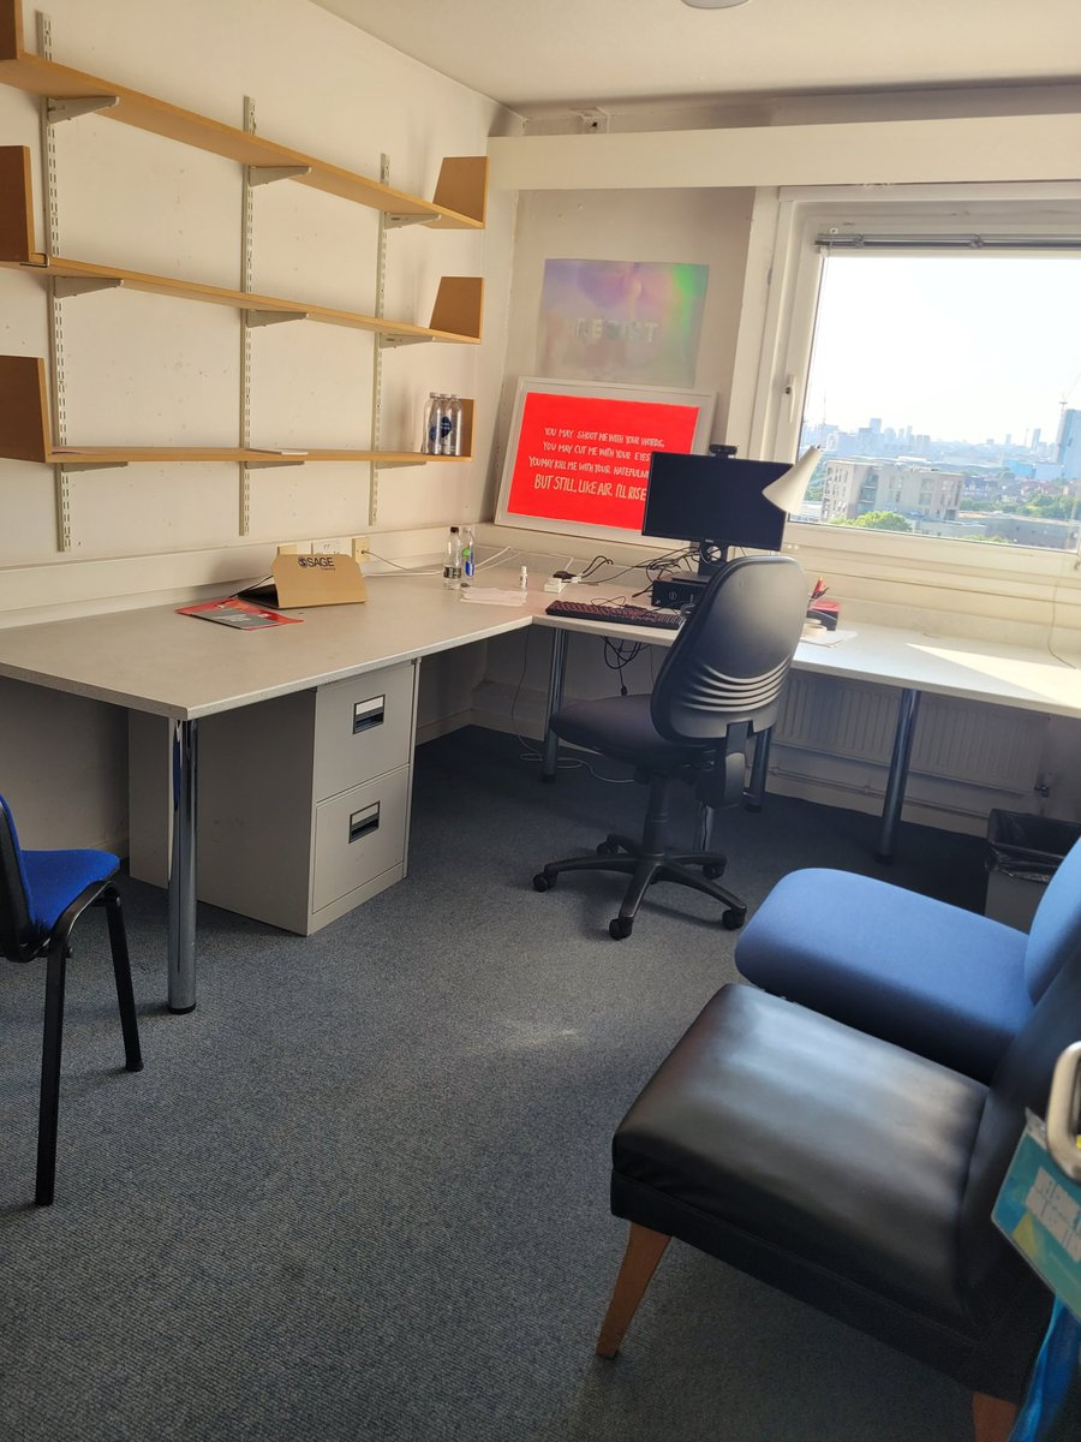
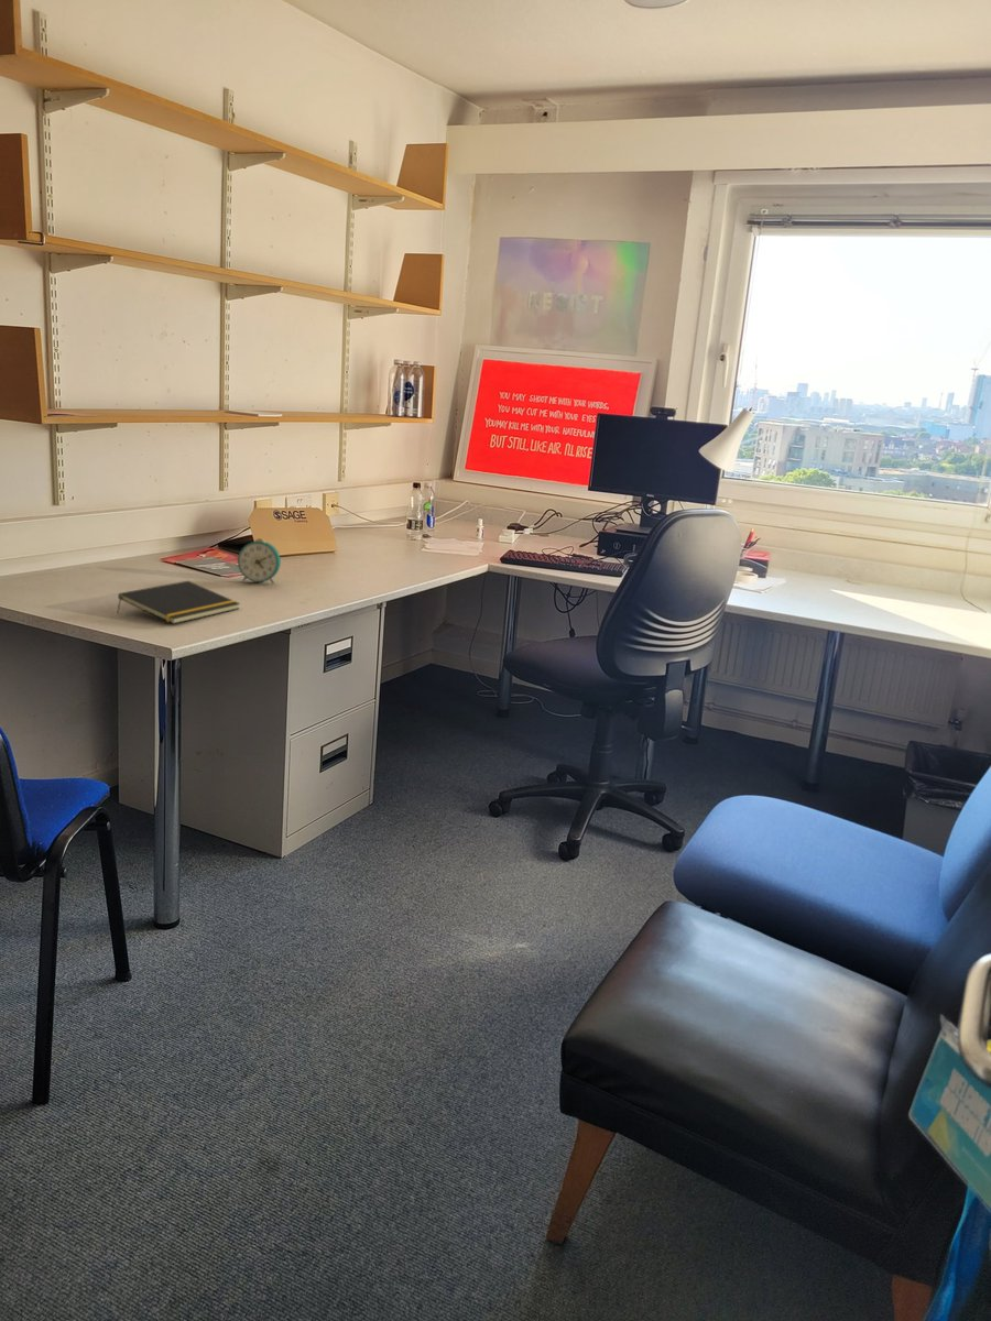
+ alarm clock (259, 559)
+ notepad (181, 601)
